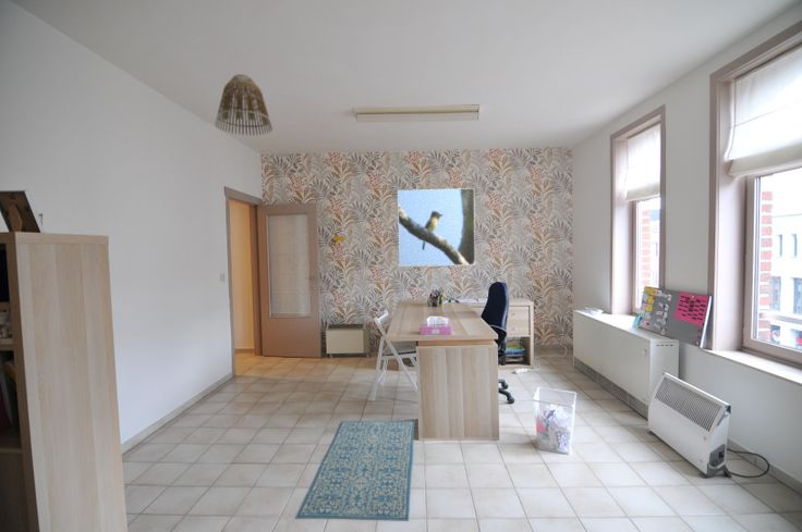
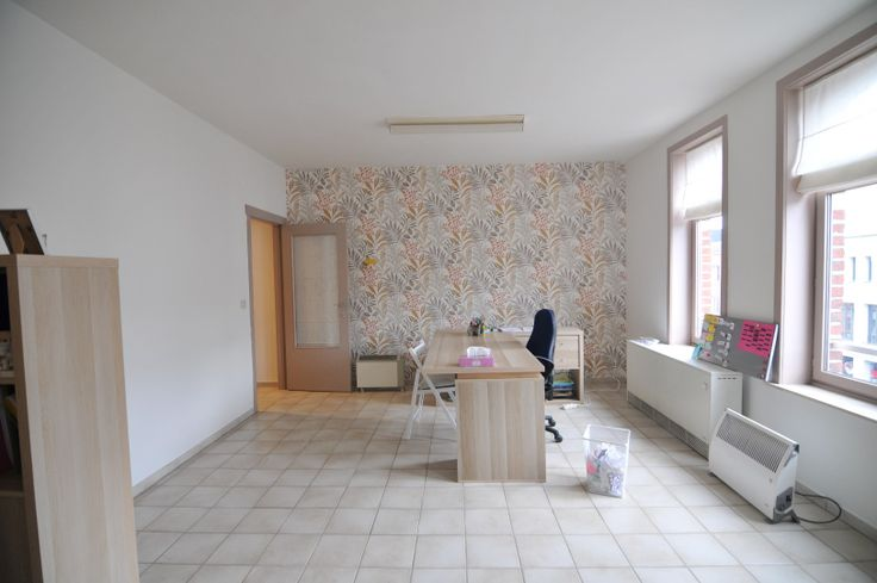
- rug (367, 459)
- lamp shade (242, 102)
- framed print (436, 227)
